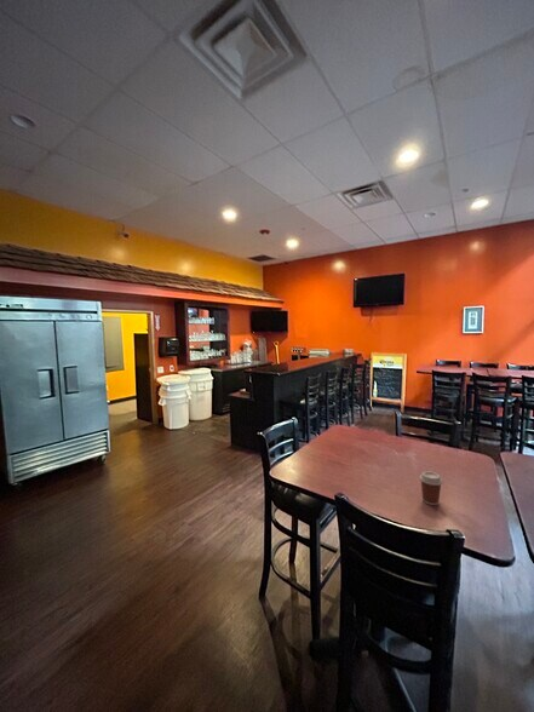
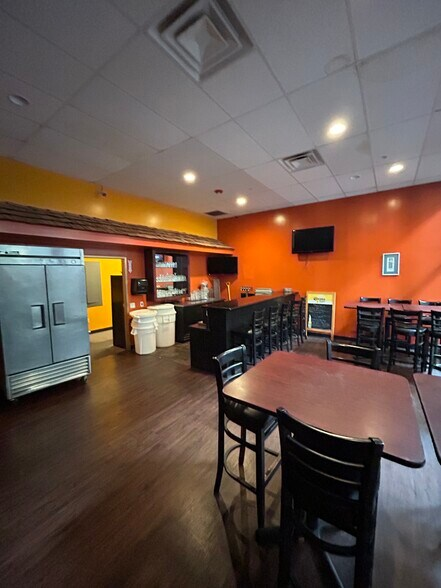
- coffee cup (430, 487)
